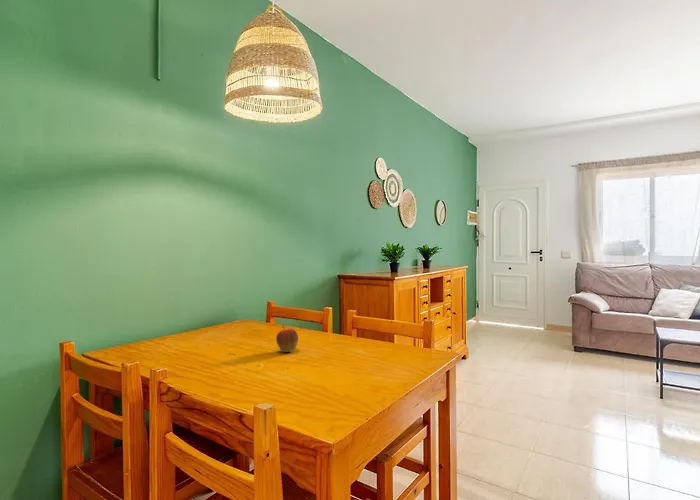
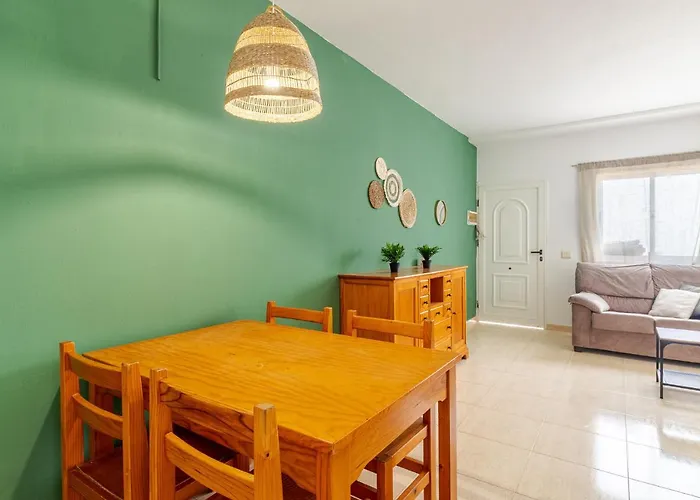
- apple (287, 338)
